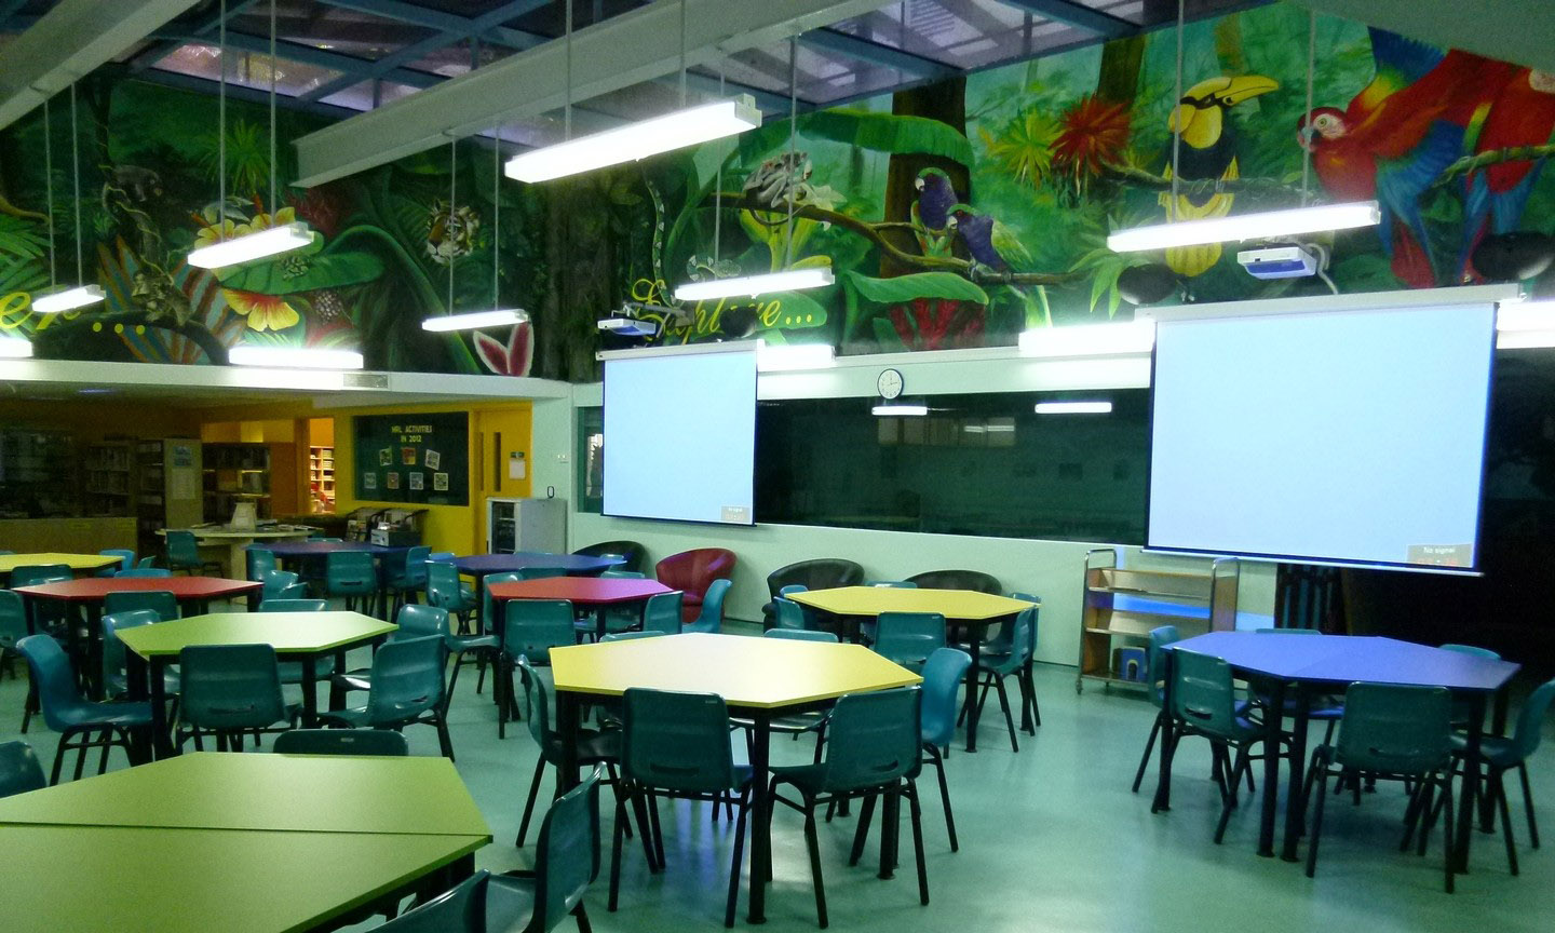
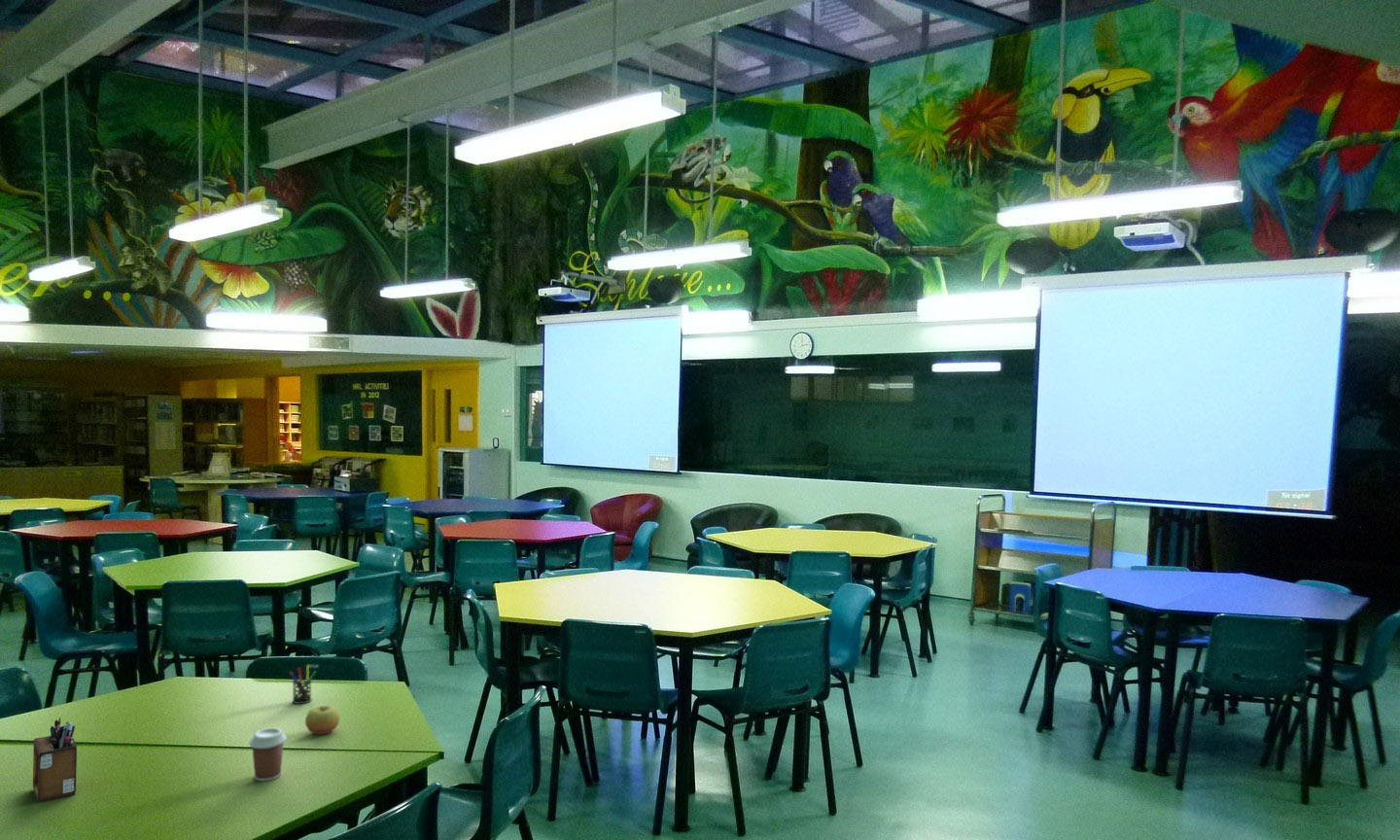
+ desk organizer (54, 757)
+ apple (322, 718)
+ coffee cup (267, 753)
+ pen holder (303, 683)
